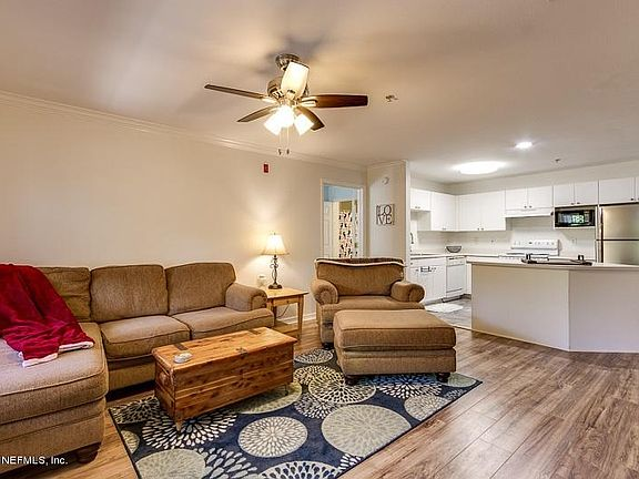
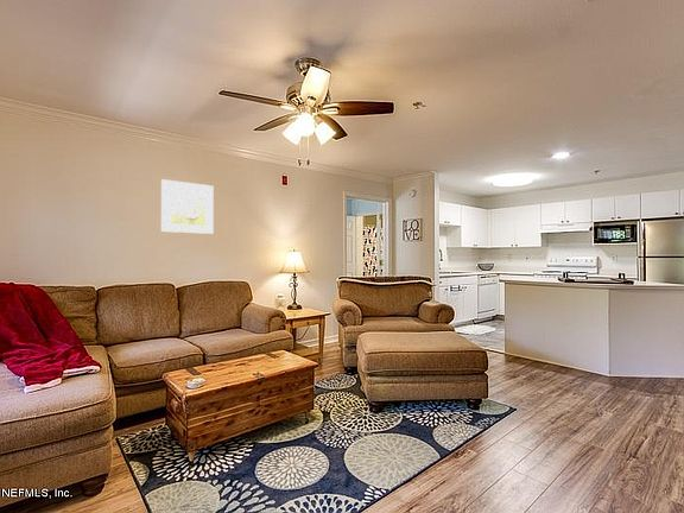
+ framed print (188, 207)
